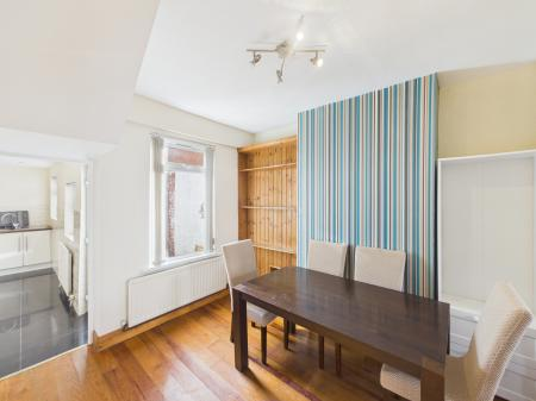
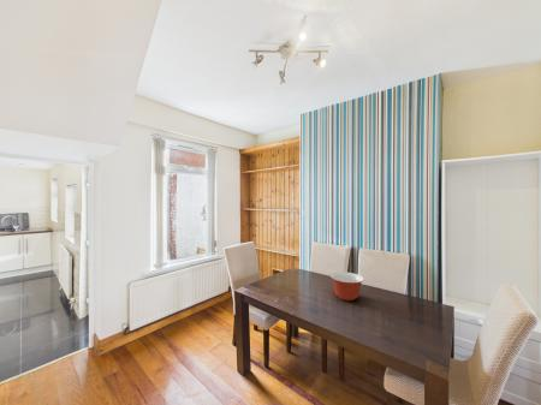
+ mixing bowl (346, 286)
